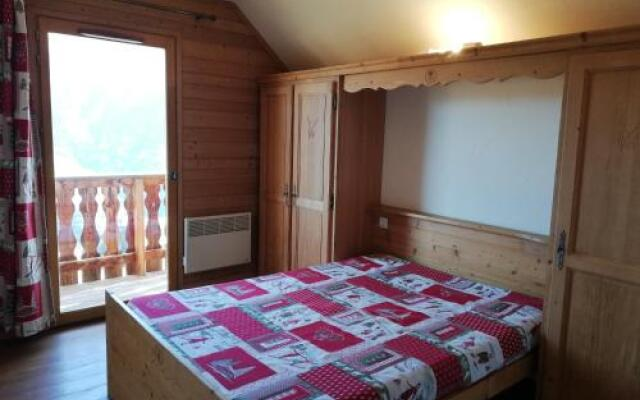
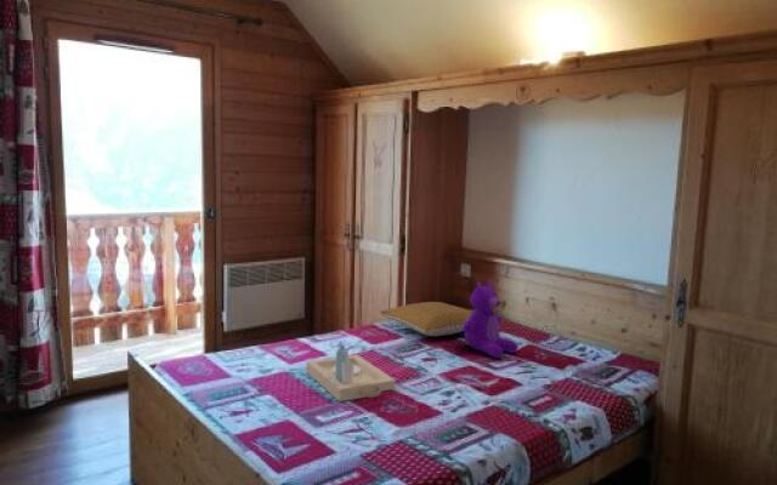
+ pillow (432, 316)
+ teddy bear (490, 316)
+ serving tray (348, 361)
